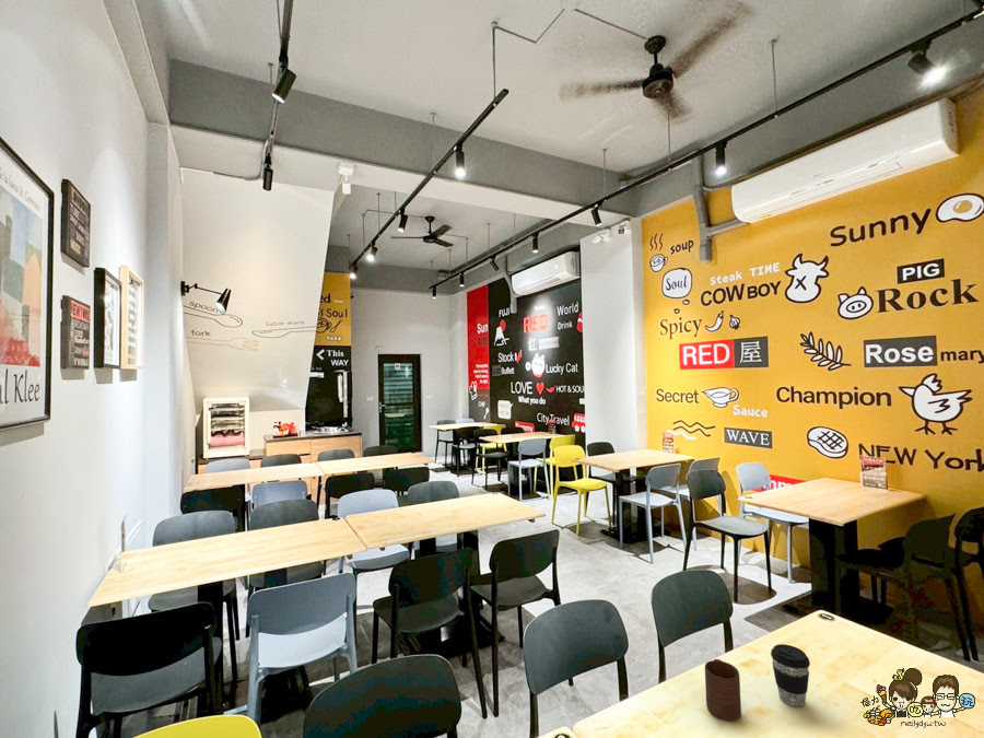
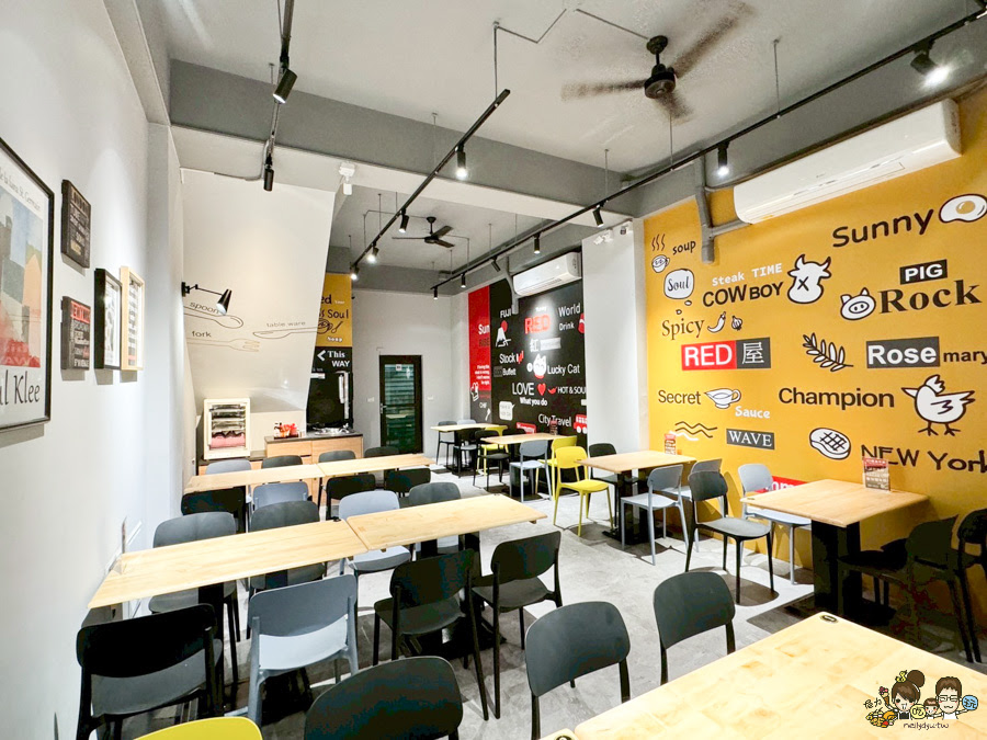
- cup (719, 686)
- coffee cup (790, 675)
